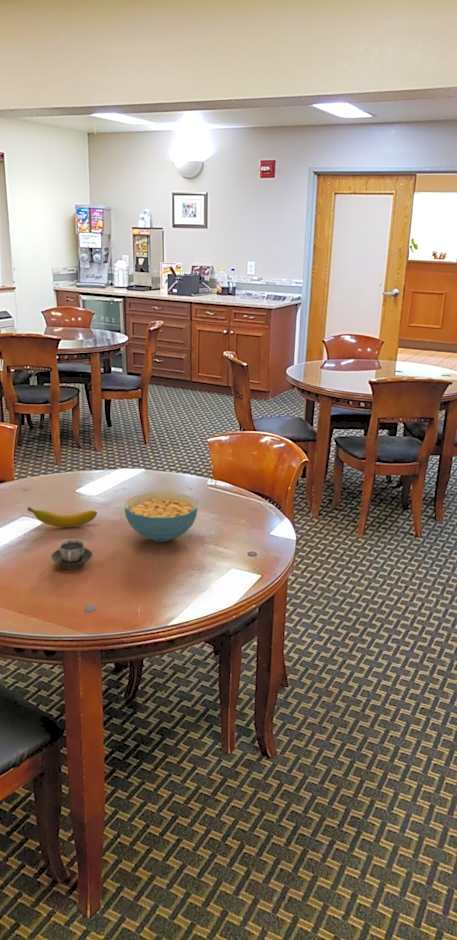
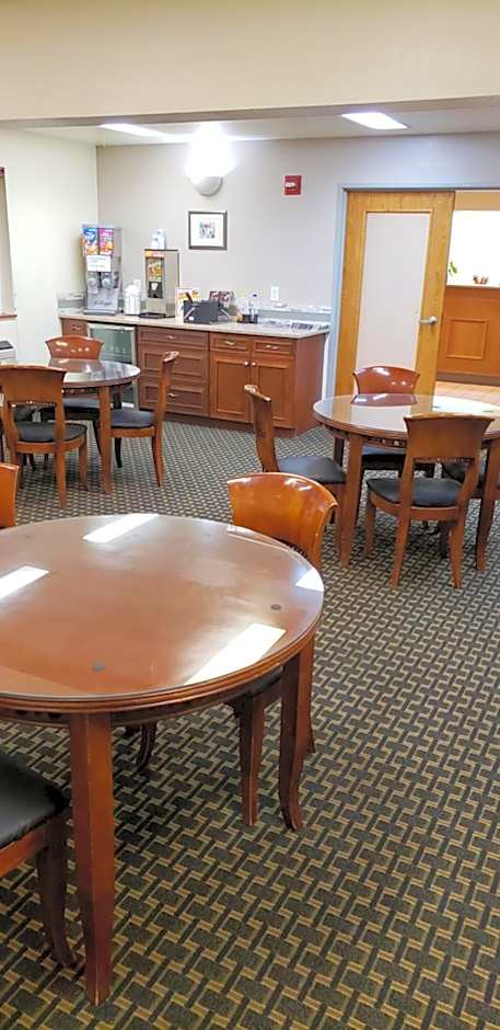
- cereal bowl (161, 521)
- cup (72, 554)
- banana (62, 515)
